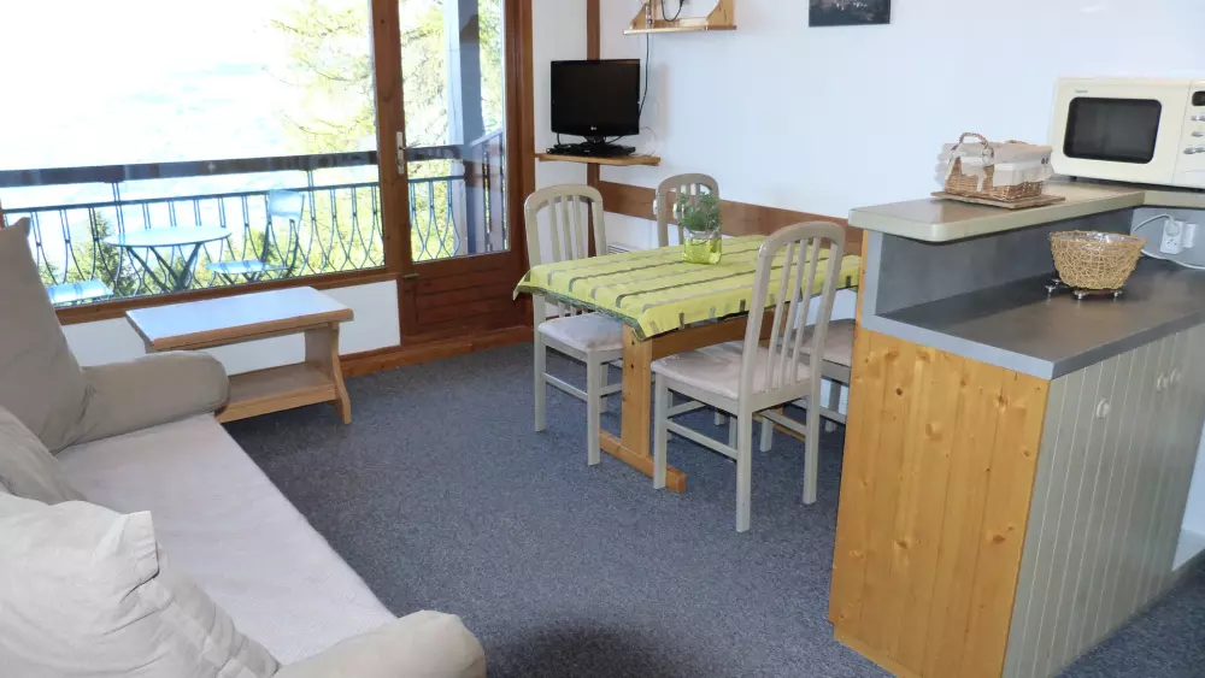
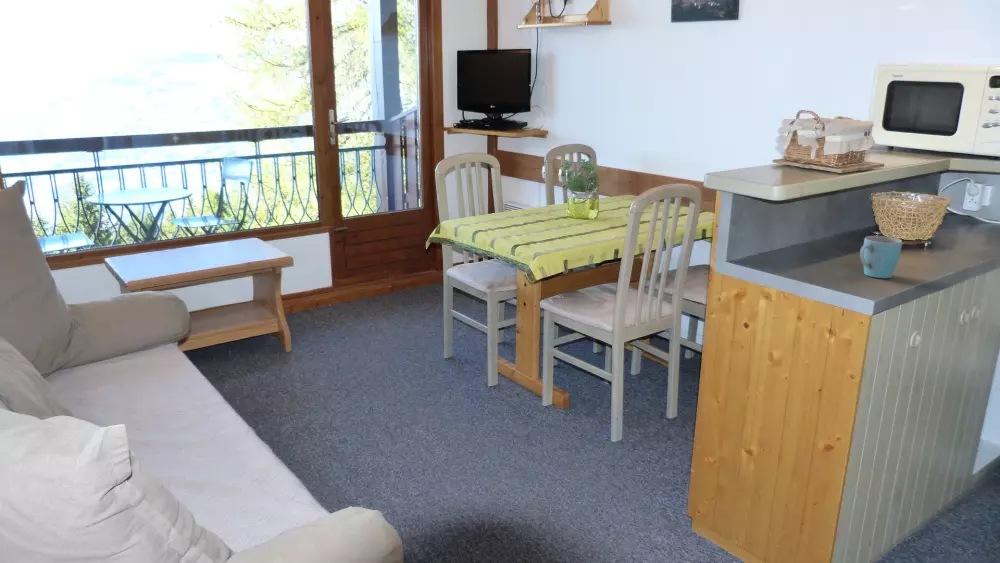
+ mug (876, 257)
